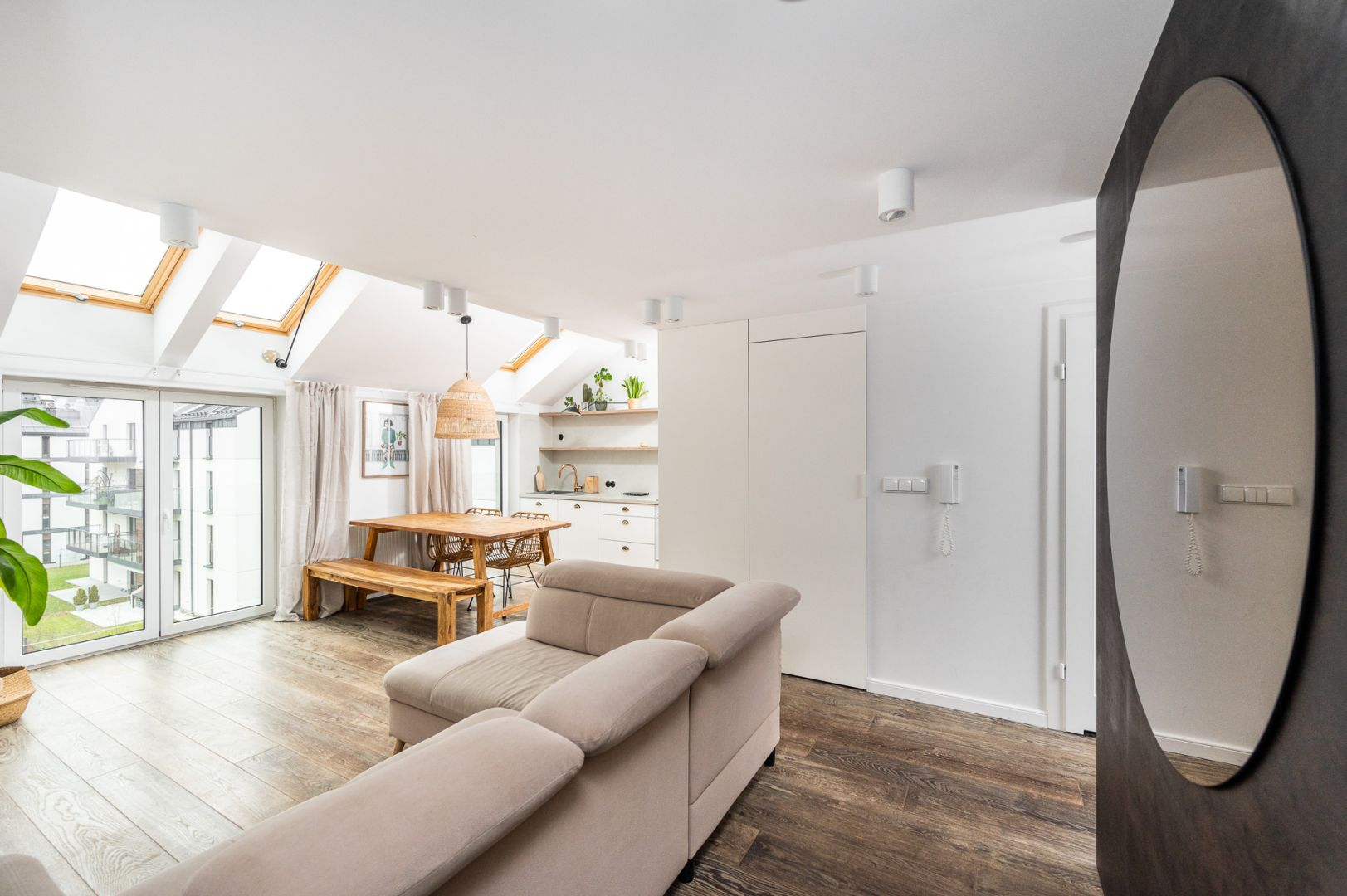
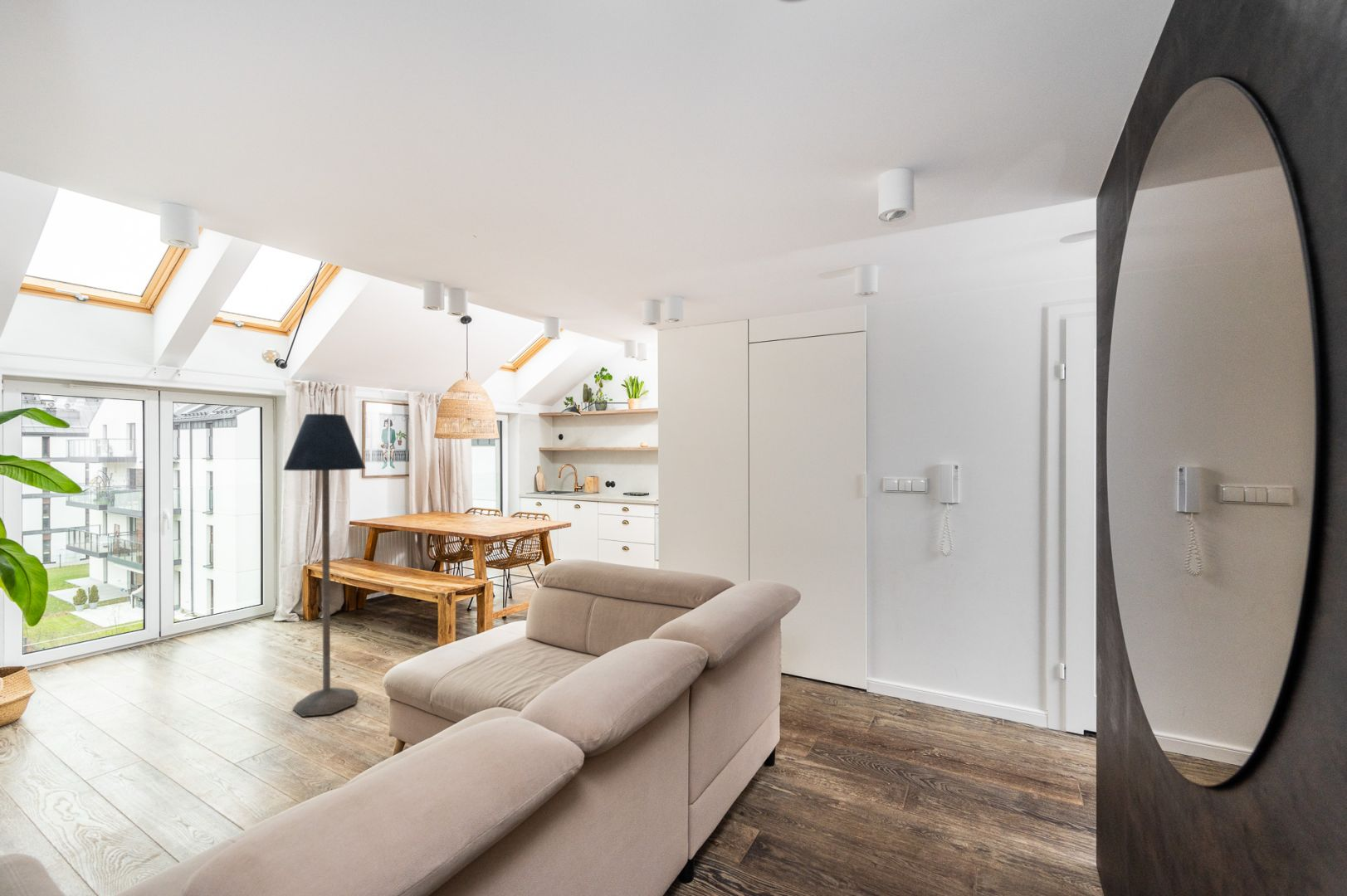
+ floor lamp (326, 558)
